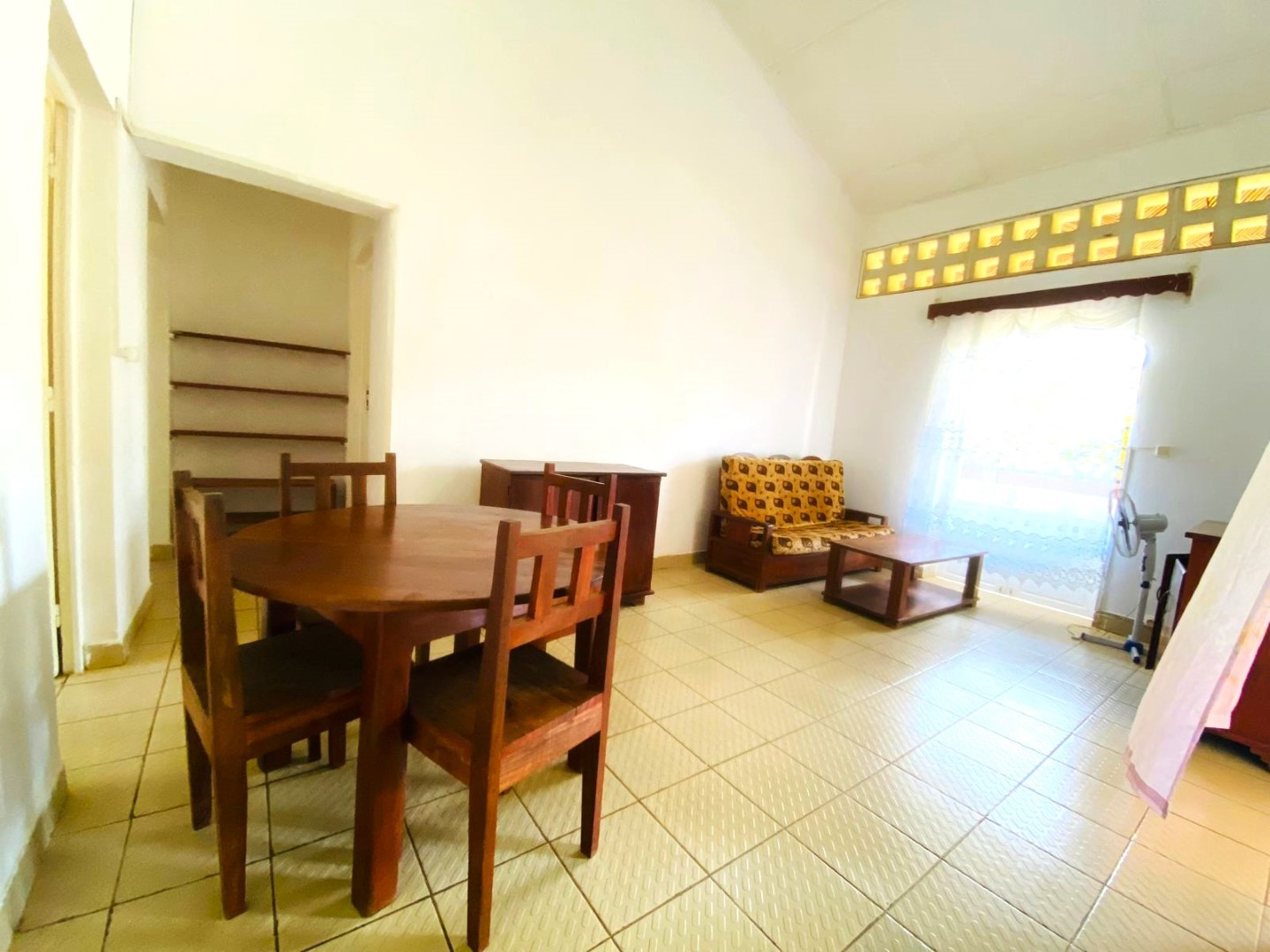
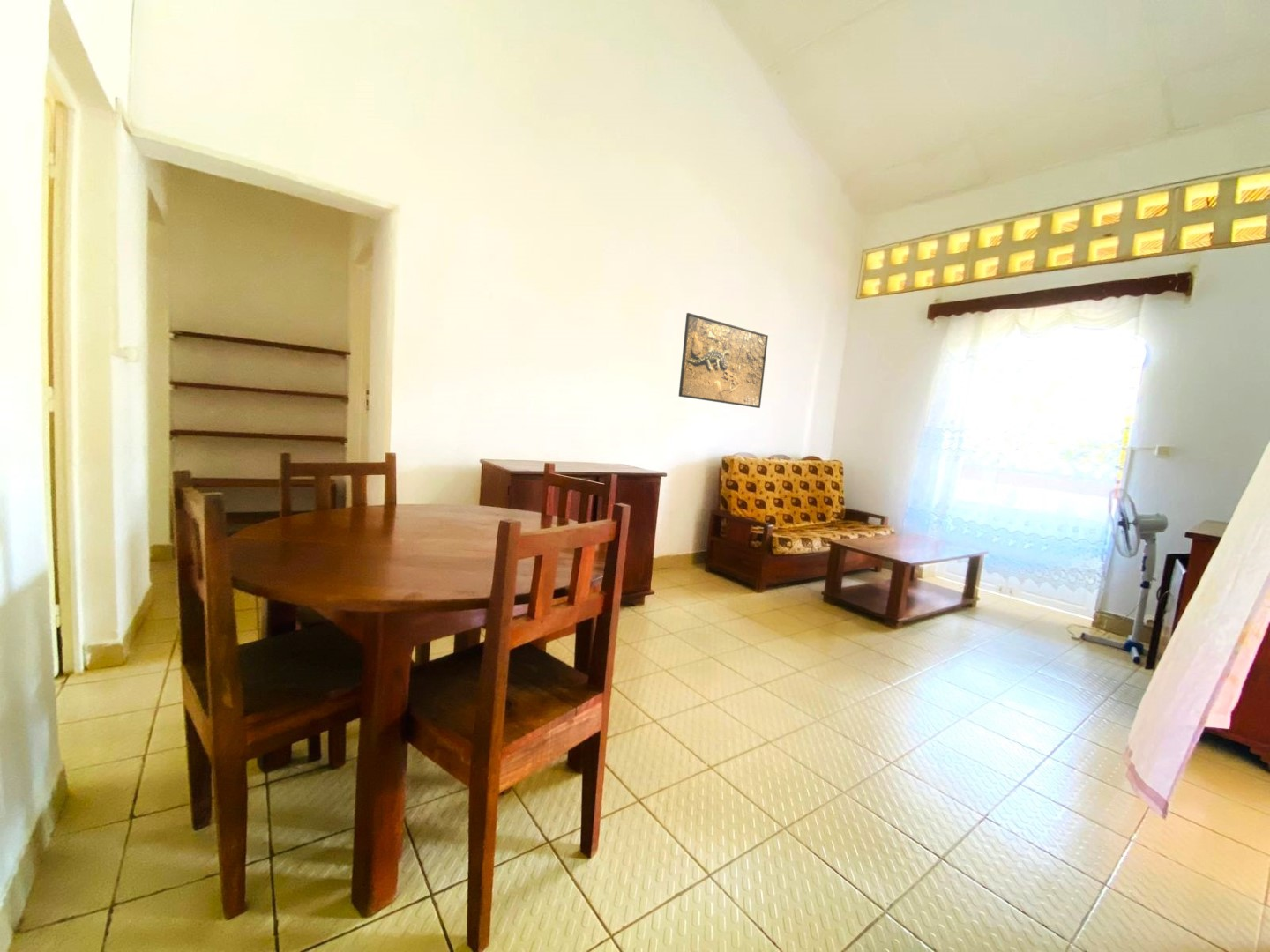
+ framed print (726, 364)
